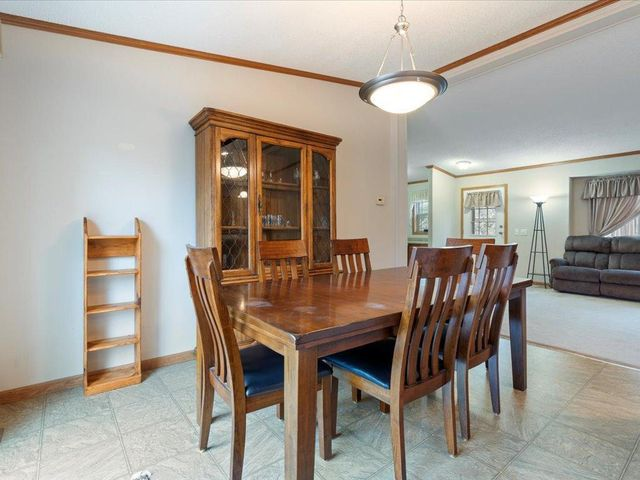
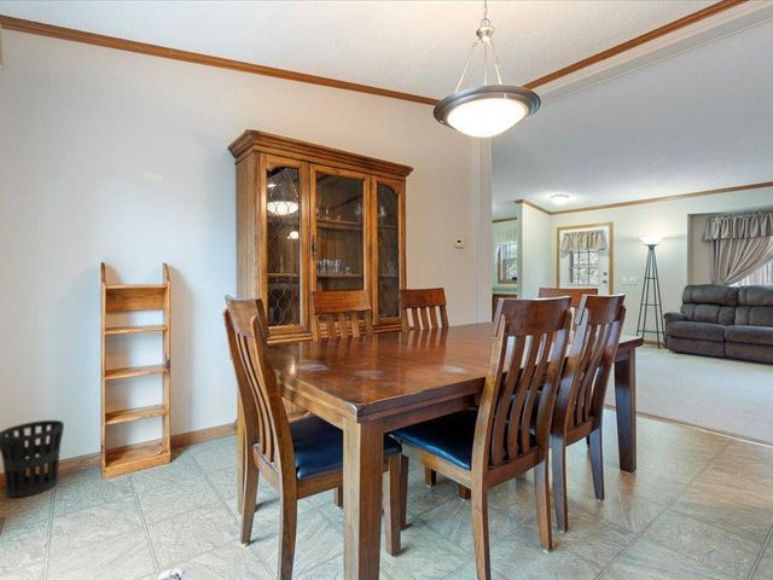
+ wastebasket (31, 457)
